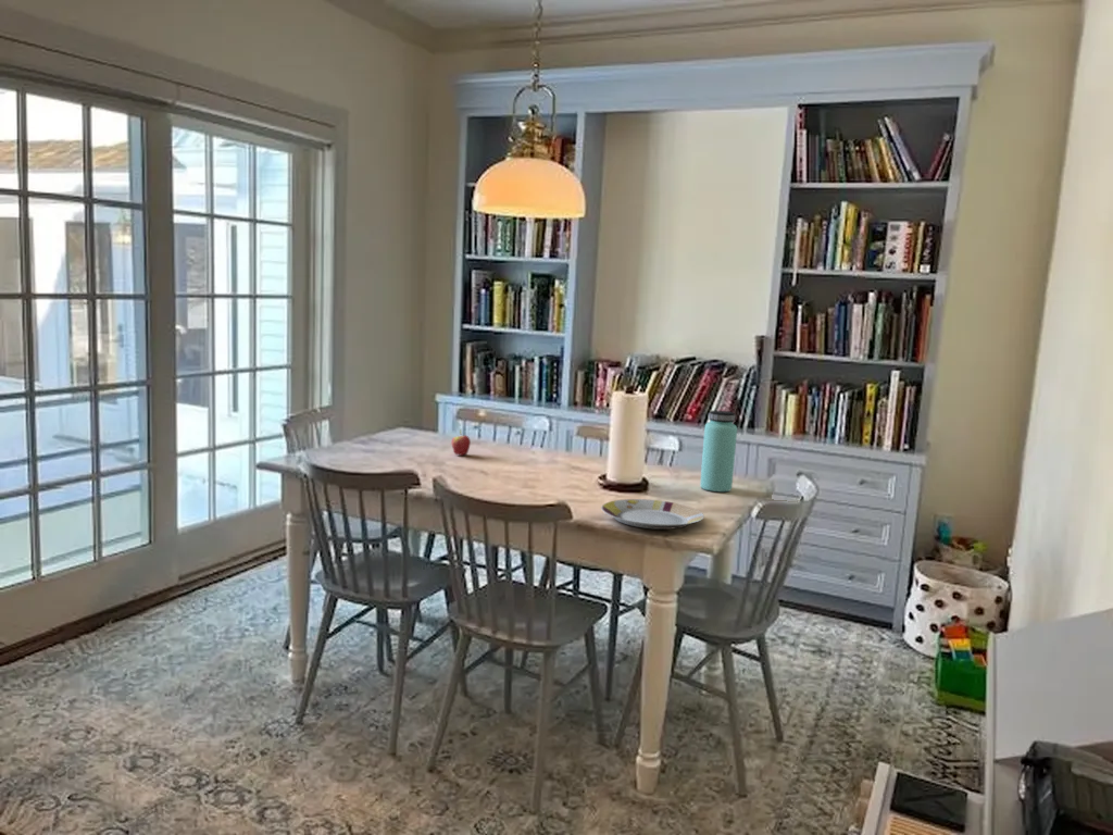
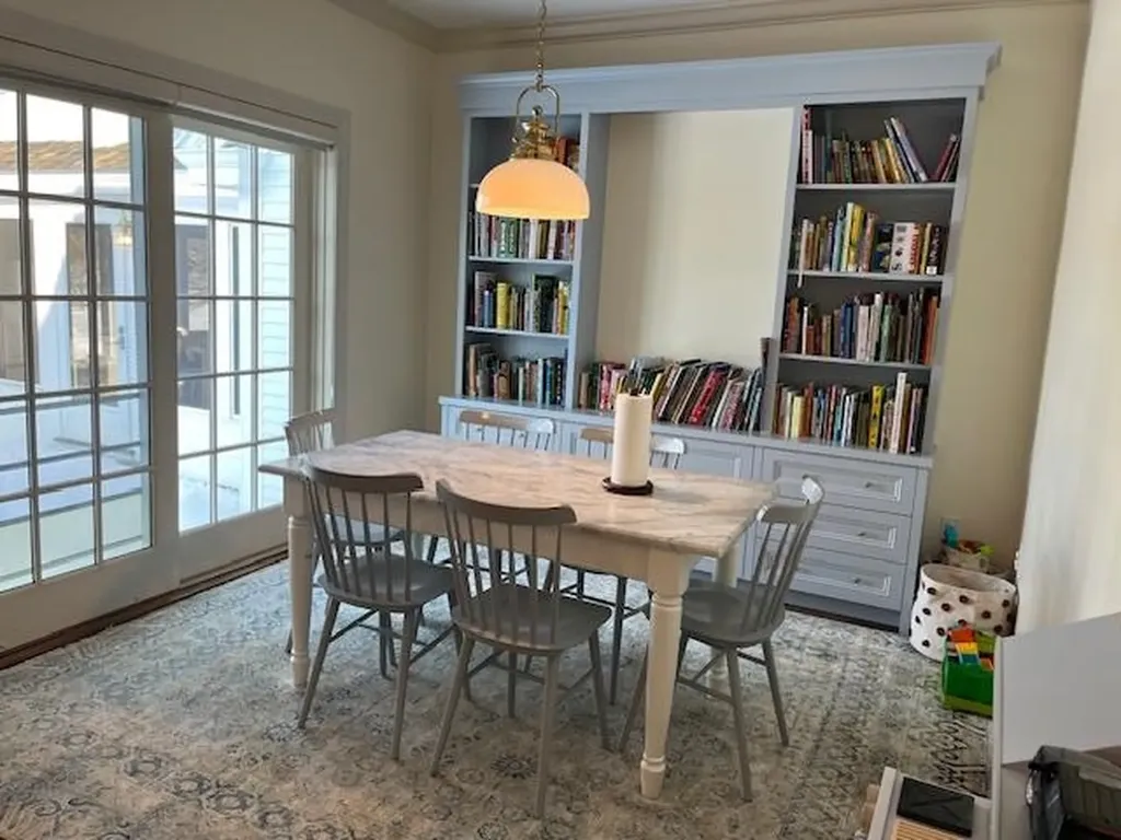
- bottle (718, 450)
- plate (651, 514)
- fruit (461, 440)
